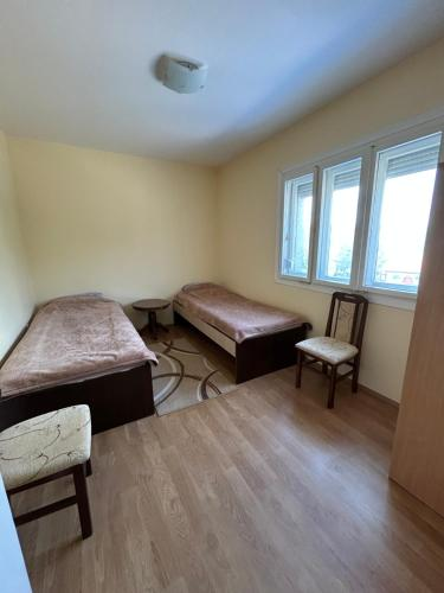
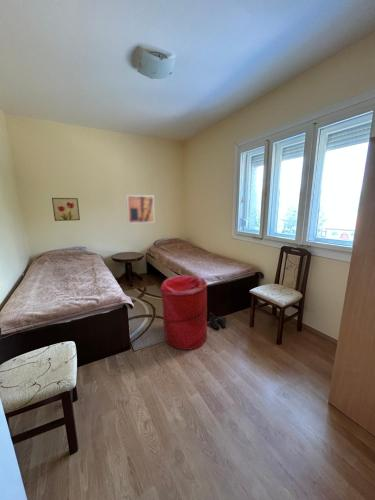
+ boots (219, 319)
+ wall art (141, 209)
+ wall art (66, 209)
+ laundry hamper (184, 309)
